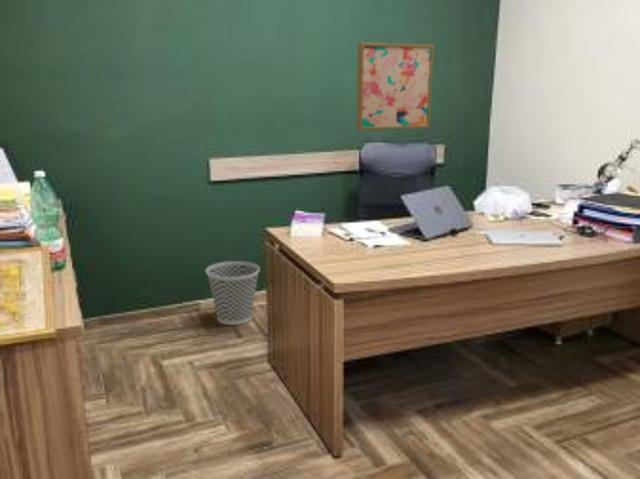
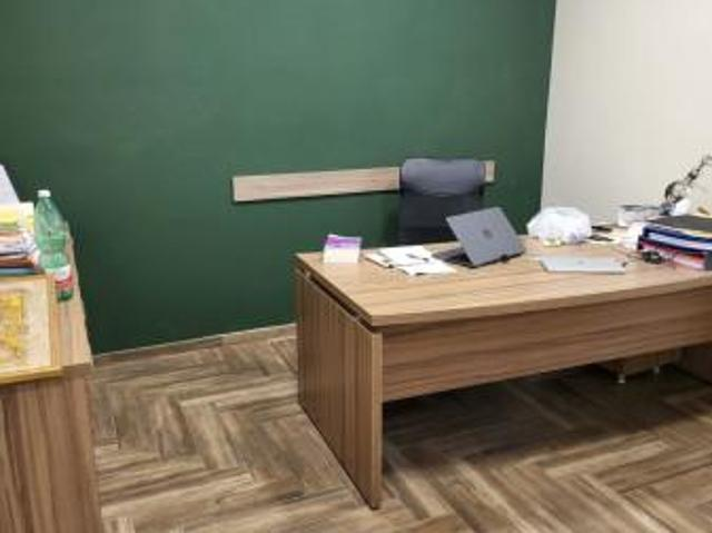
- wall art (395, 87)
- wastebasket (233, 293)
